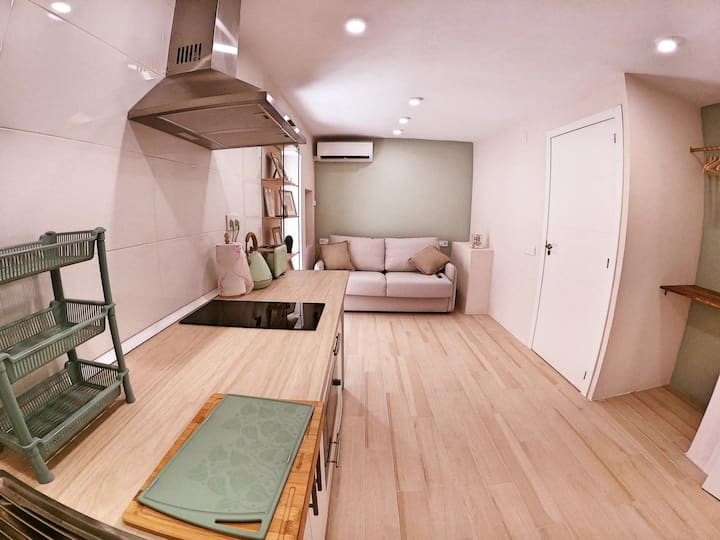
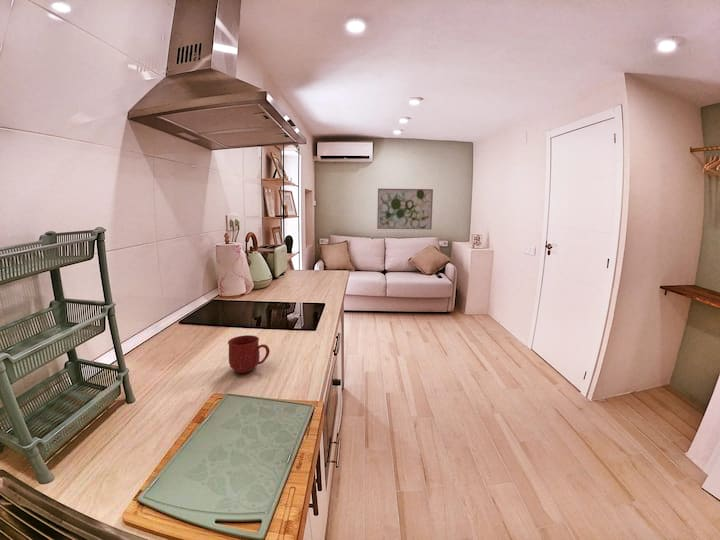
+ wall art (405, 209)
+ mug (249, 354)
